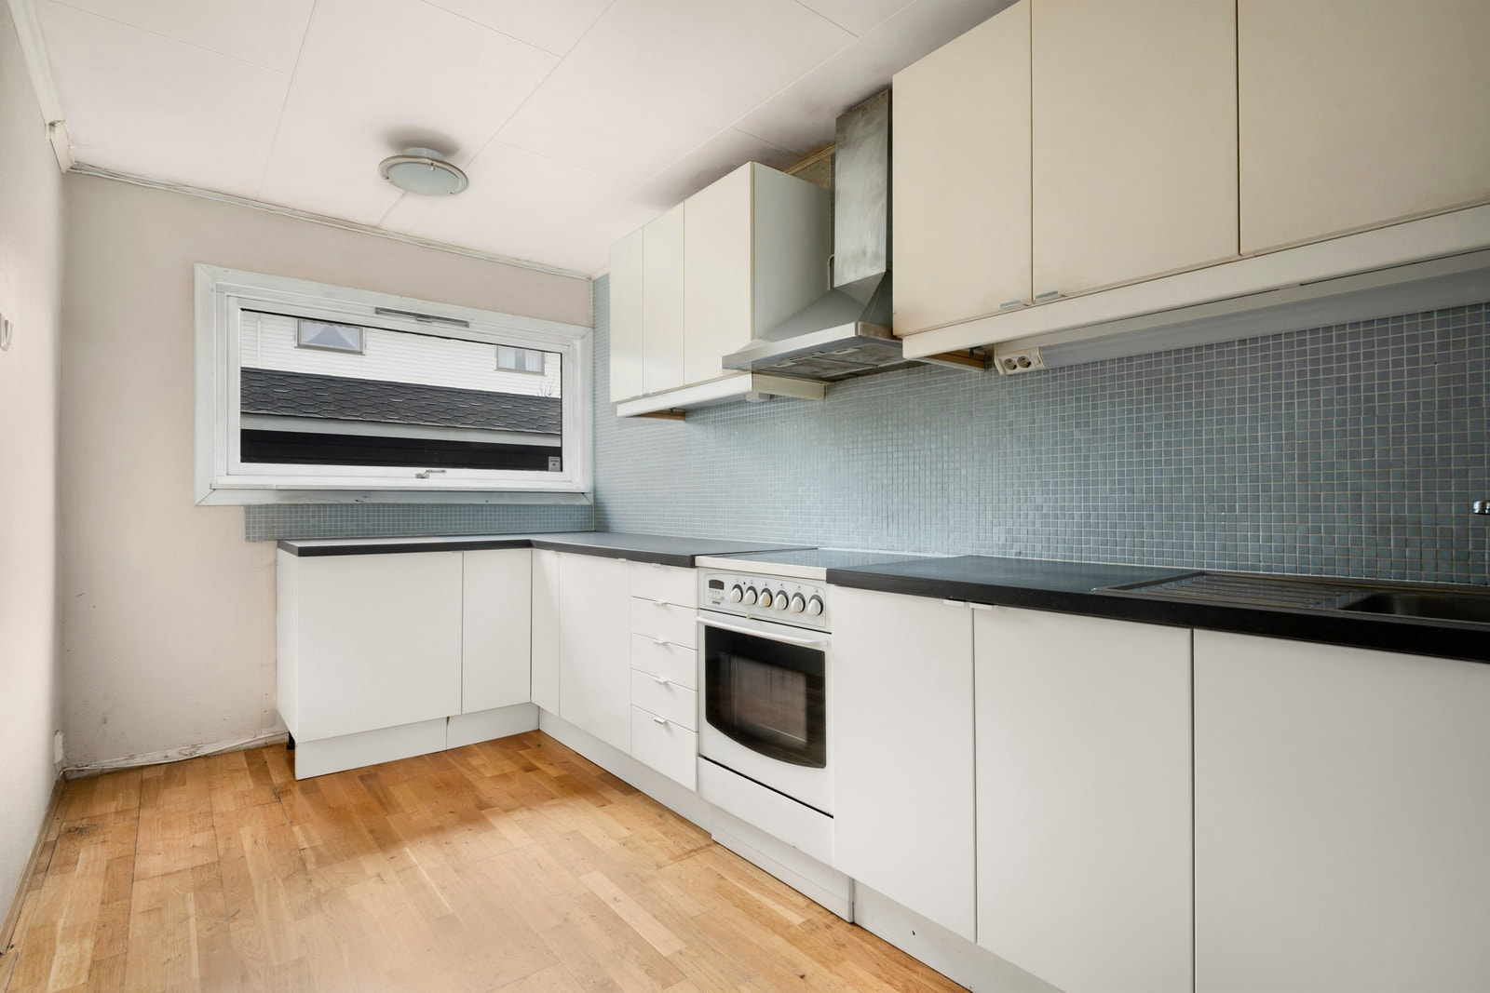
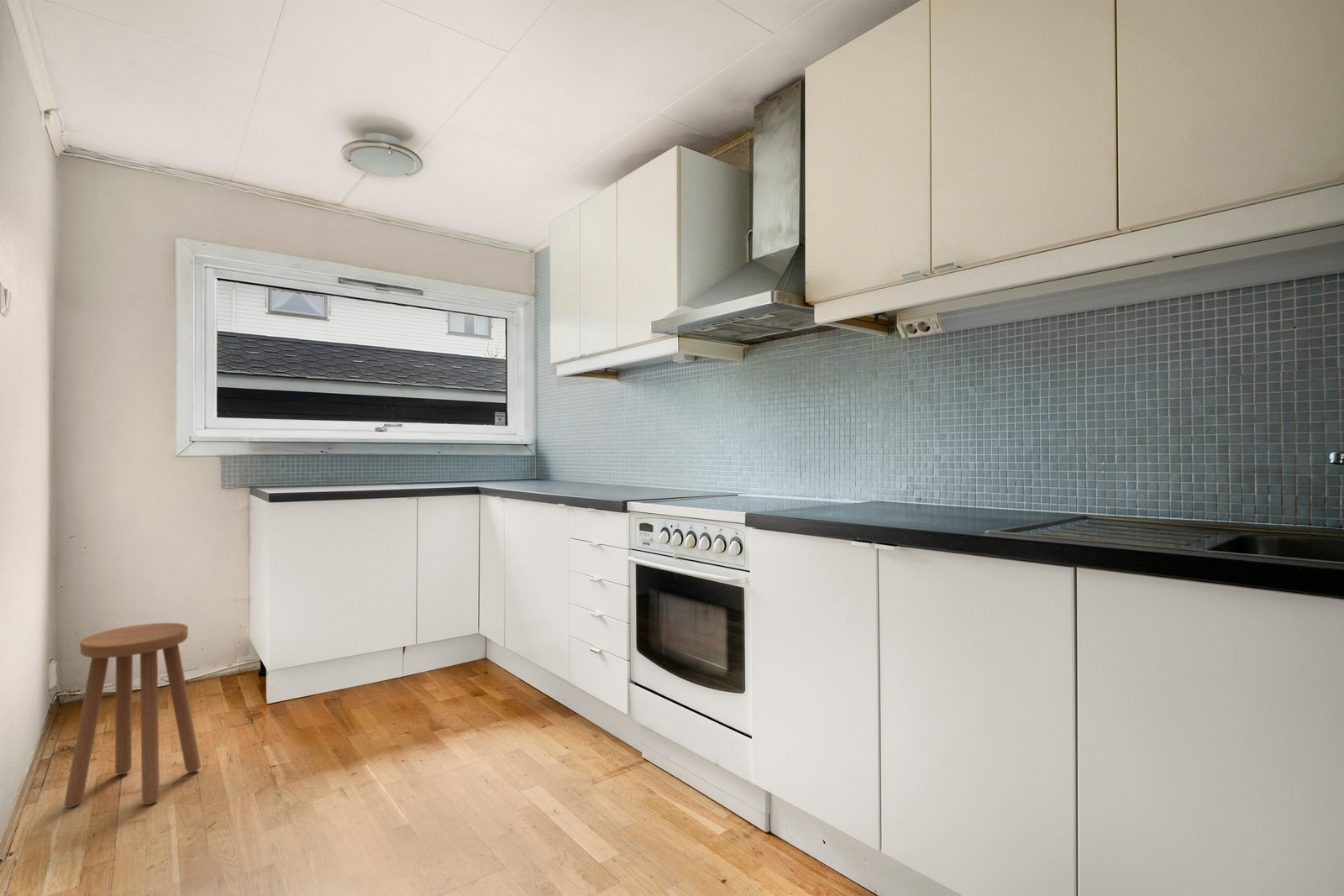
+ stool (140, 708)
